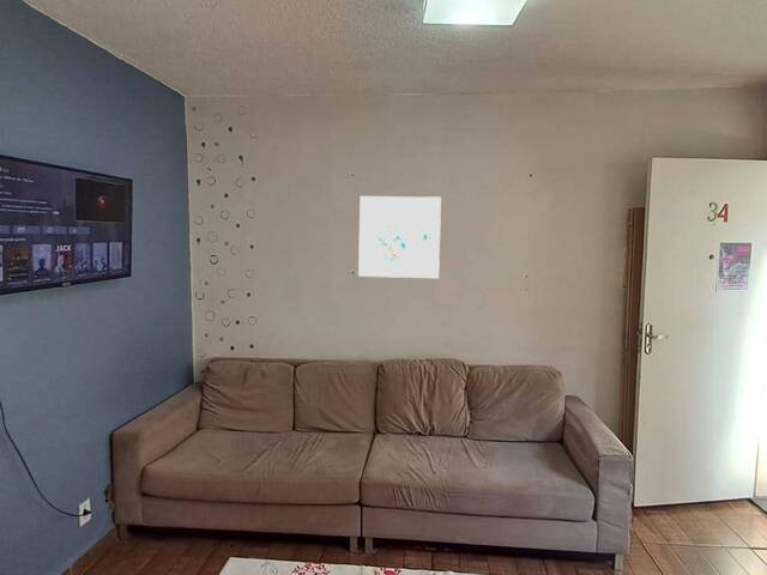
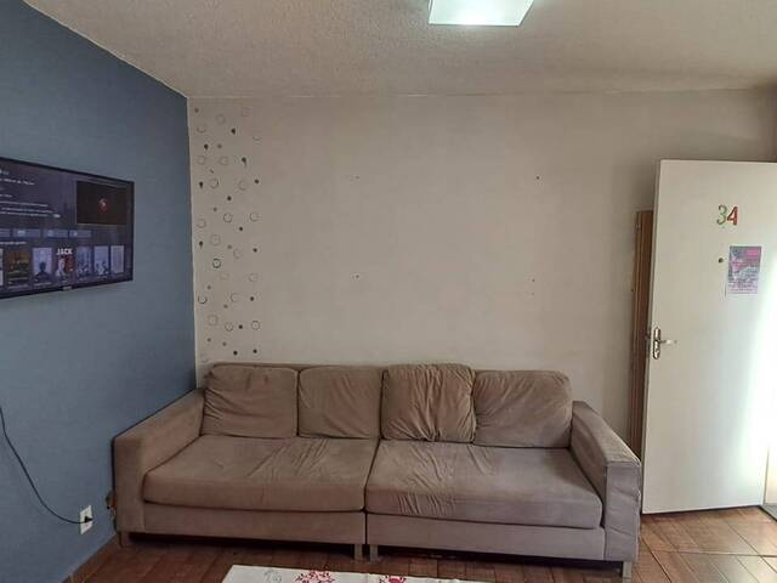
- wall art (399, 237)
